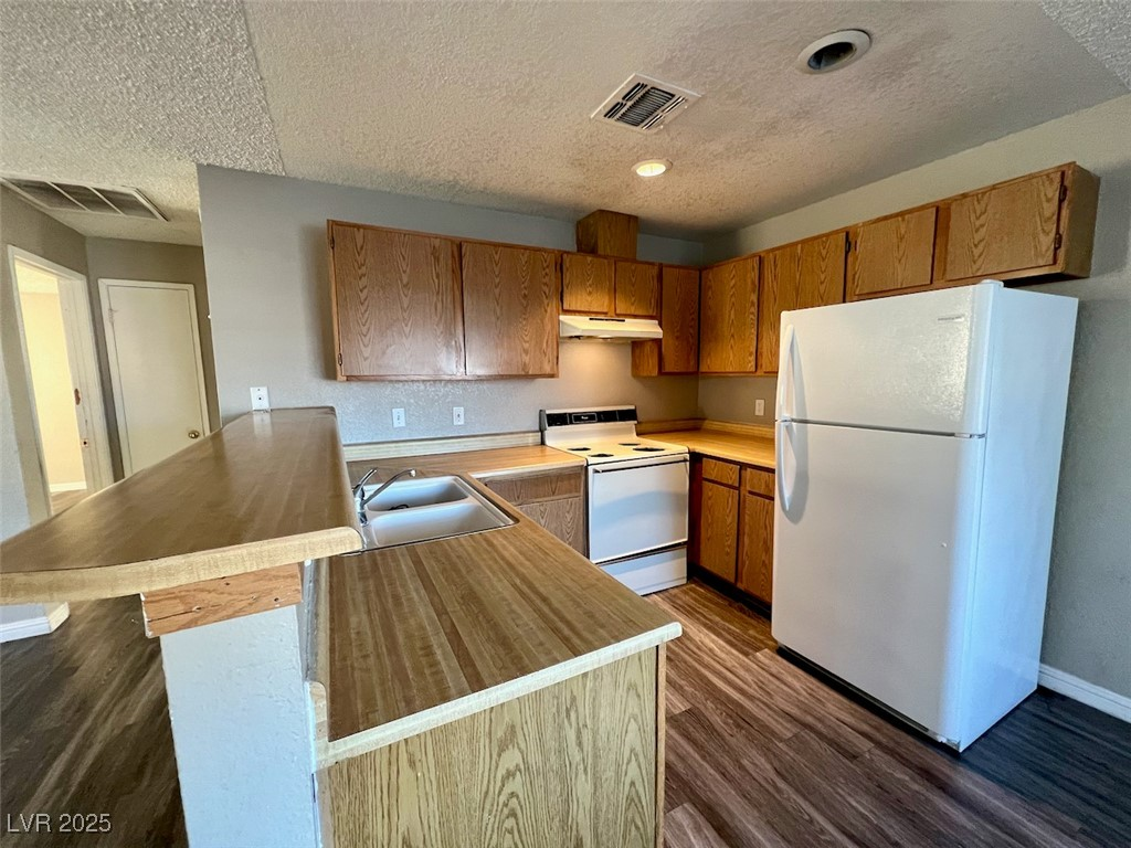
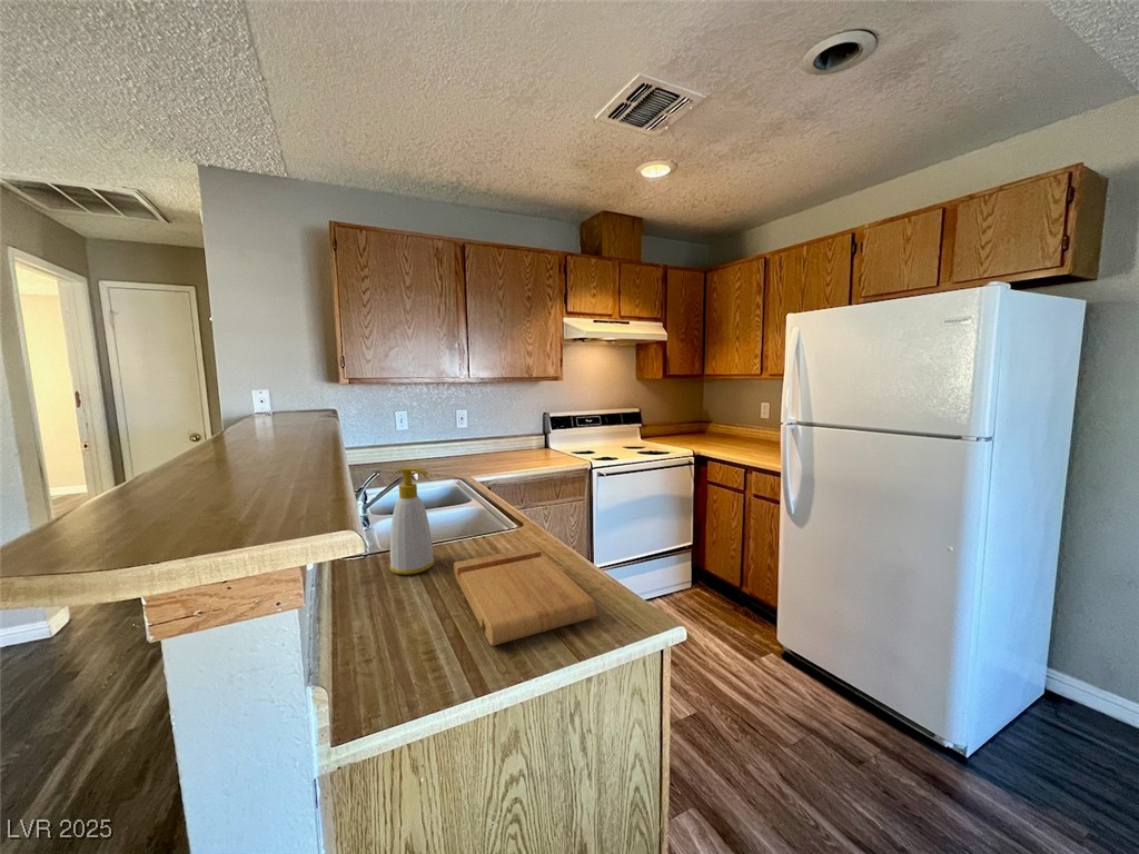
+ cutting board (517, 587)
+ soap bottle (409, 517)
